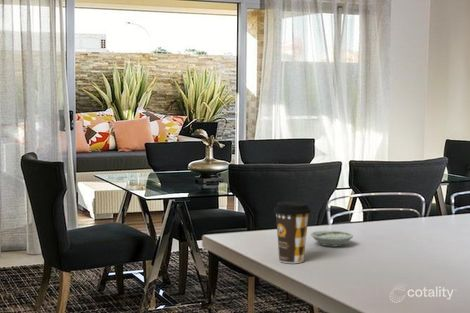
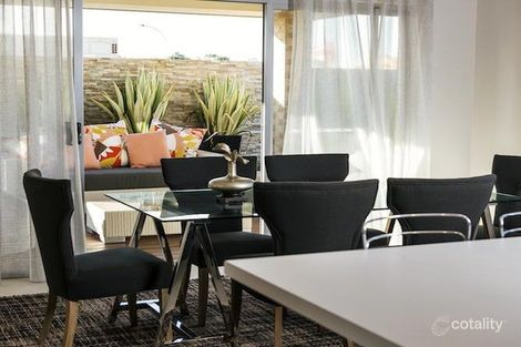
- saucer (331, 239)
- coffee cup (291, 232)
